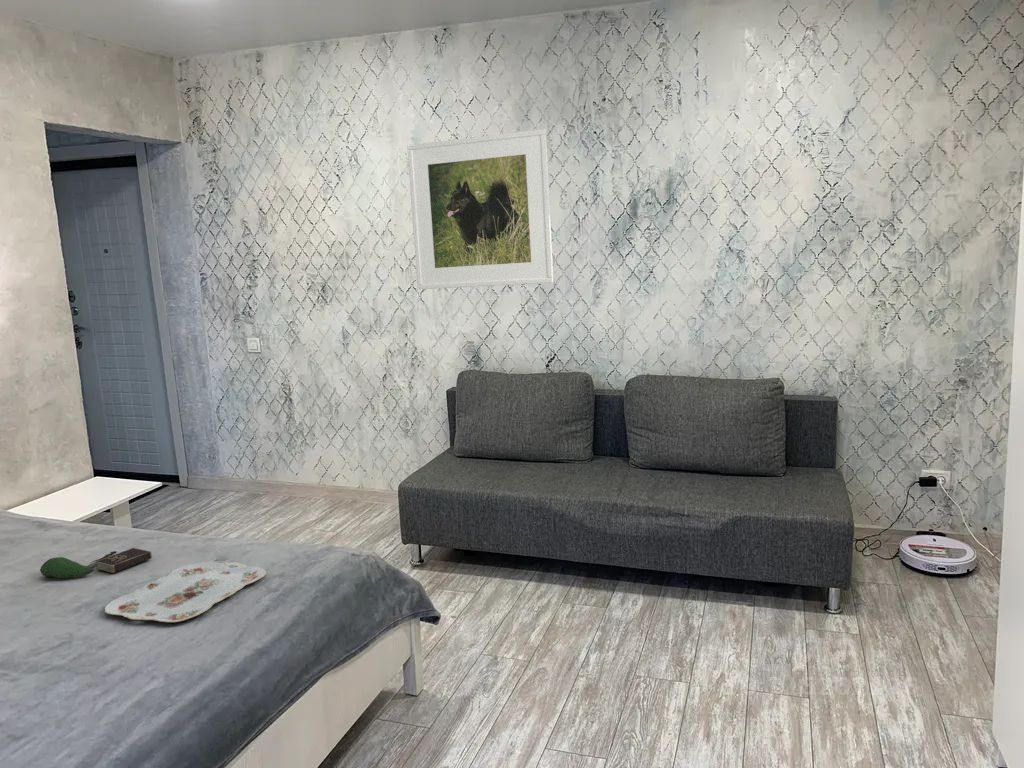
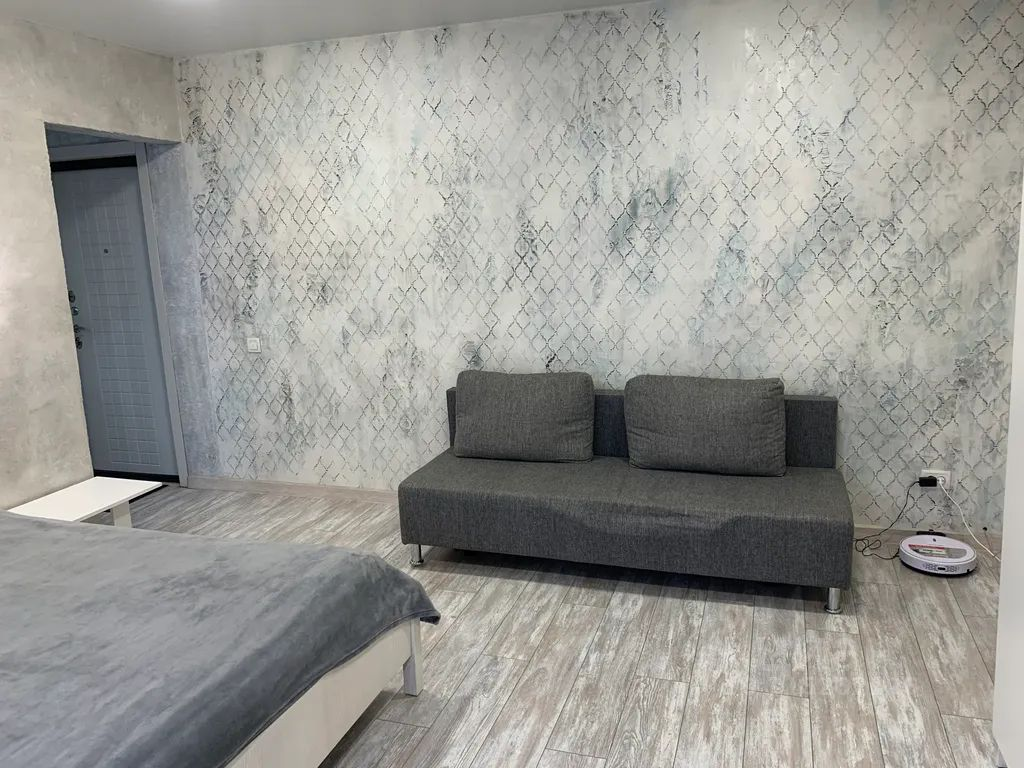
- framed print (479, 212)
- book (98, 559)
- serving tray (189, 590)
